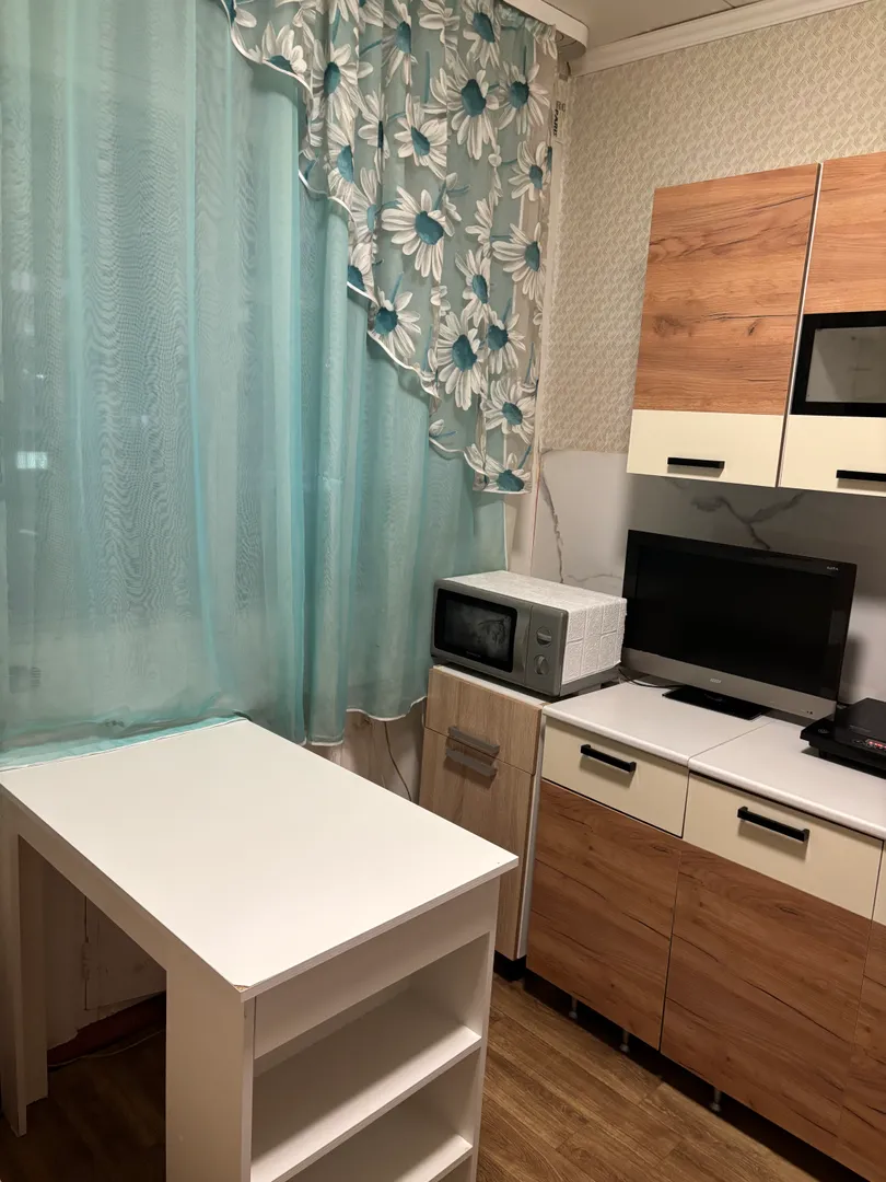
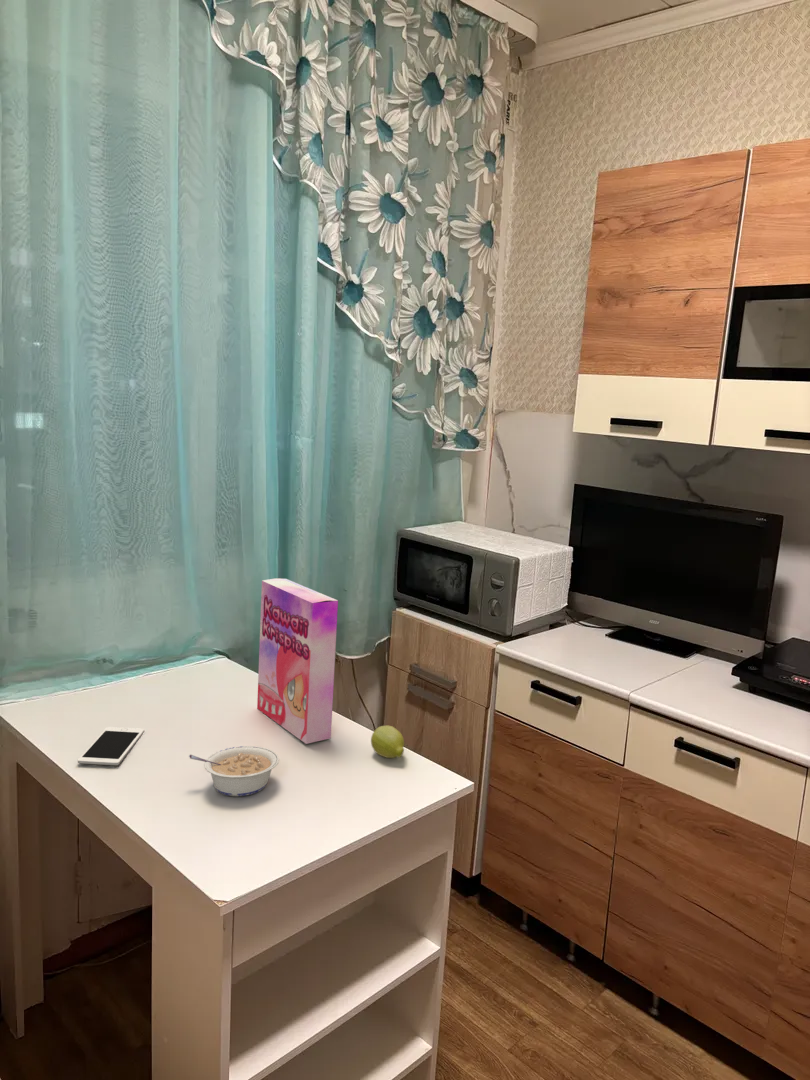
+ legume (239, 771)
+ cereal box (295, 656)
+ fruit (388, 742)
+ cell phone (112, 745)
